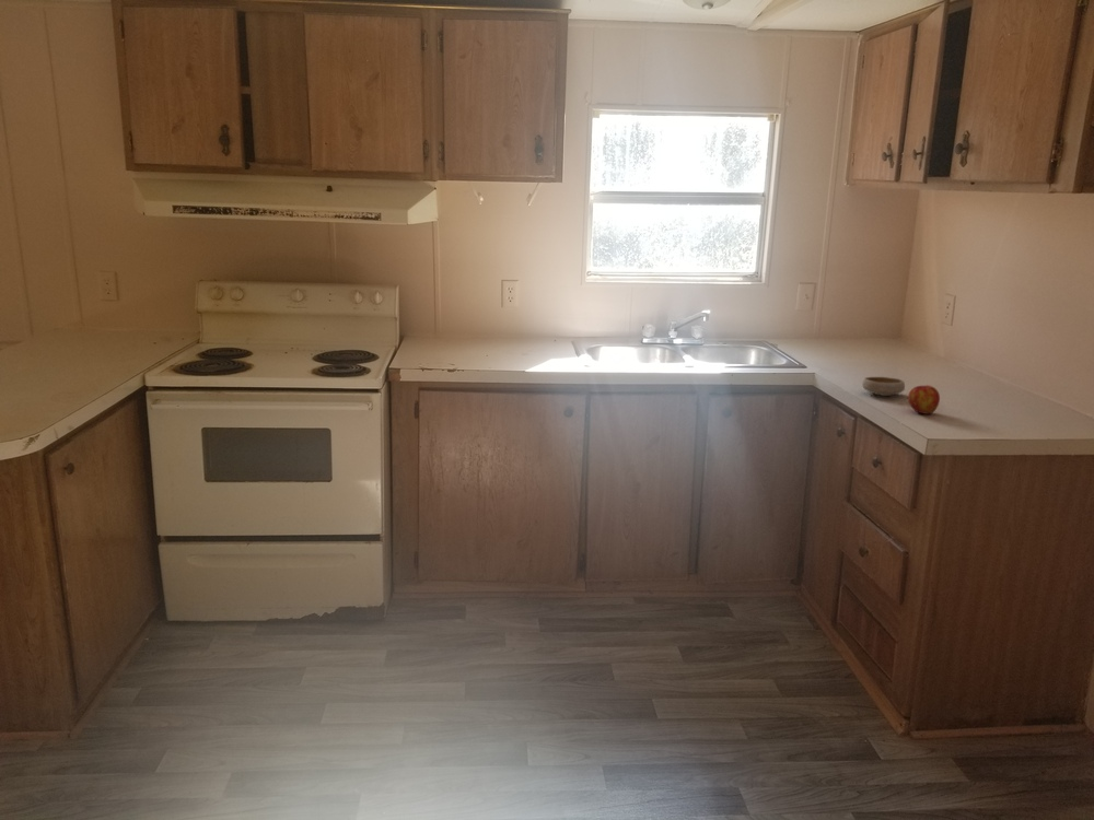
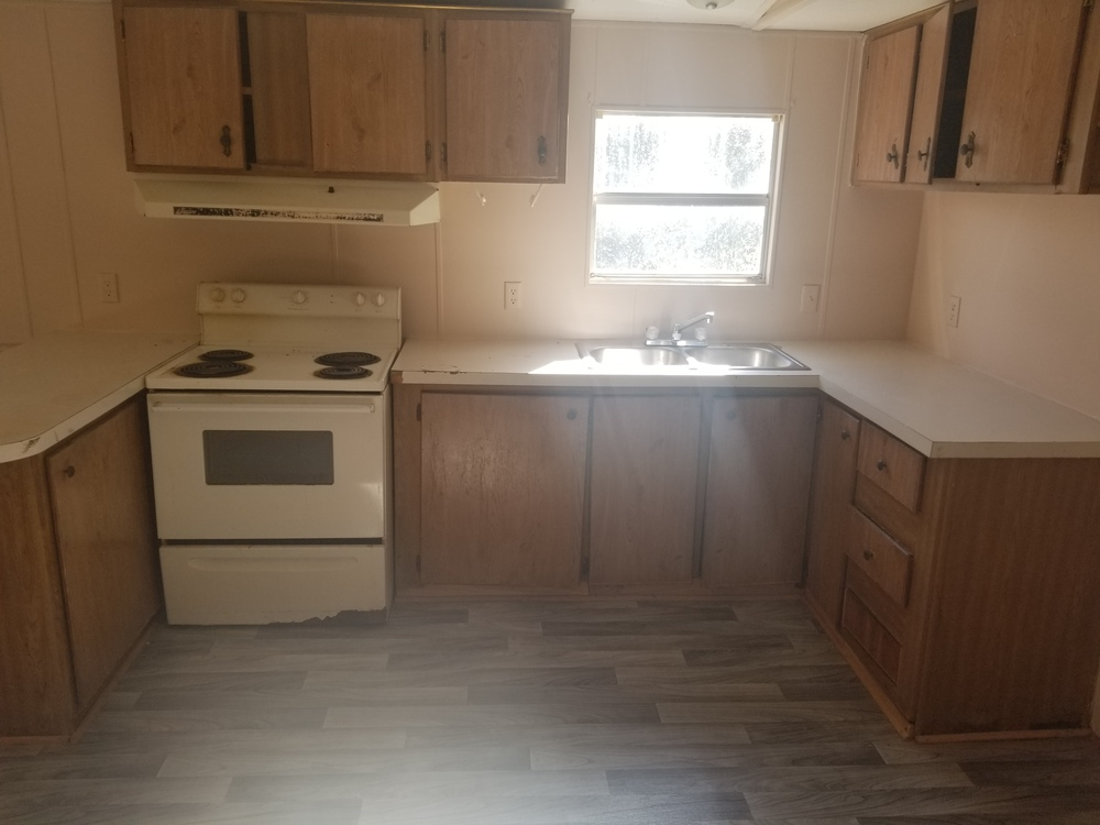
- bowl (883, 386)
- apple (923, 399)
